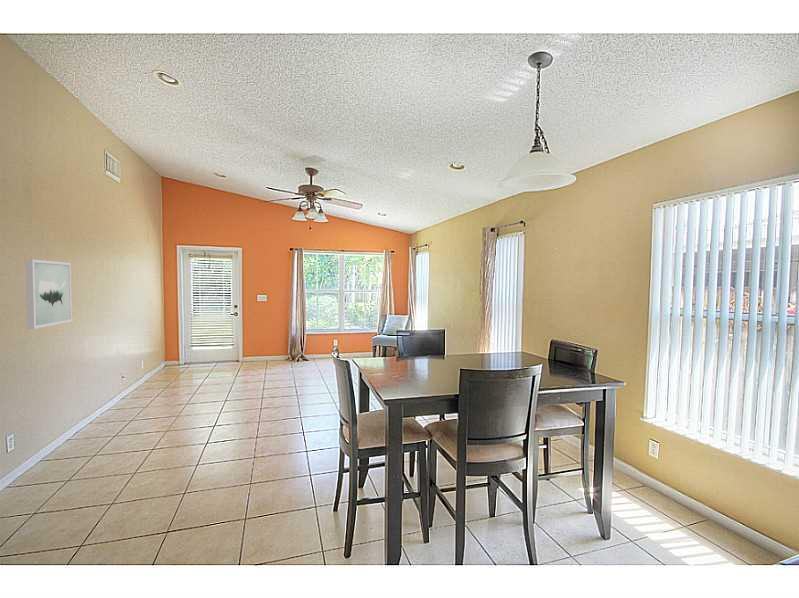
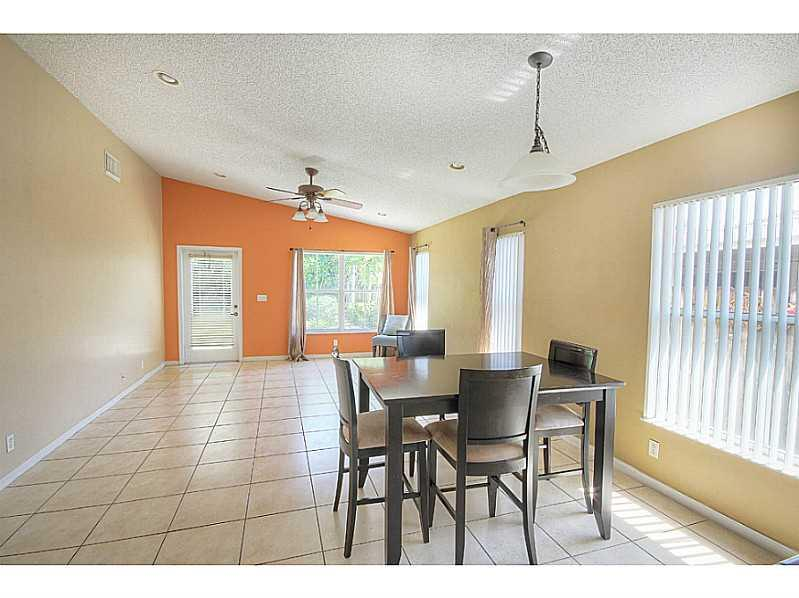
- wall art (50, 293)
